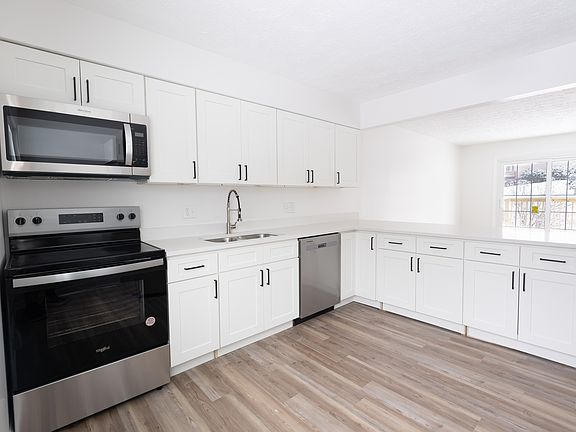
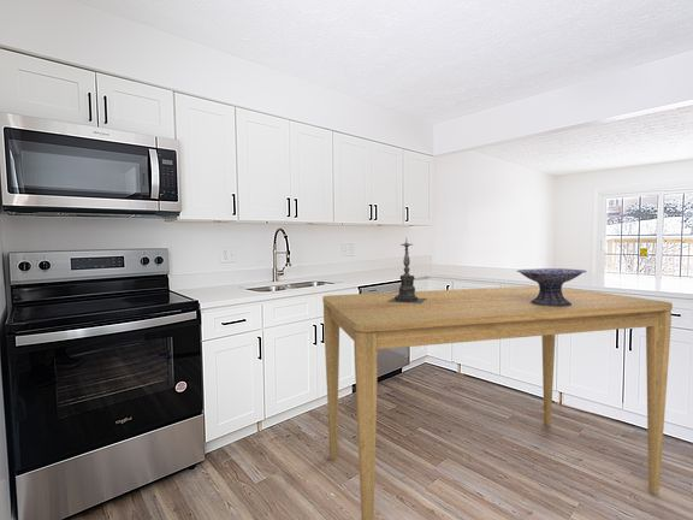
+ dining table (473, 341)
+ decorative bowl (550, 285)
+ candle holder (407, 266)
